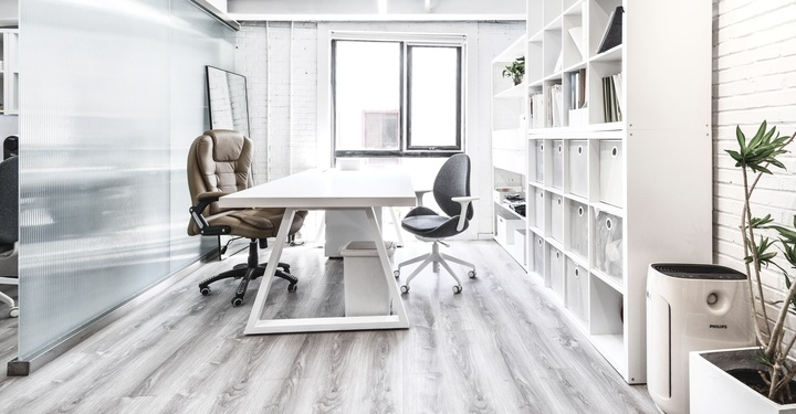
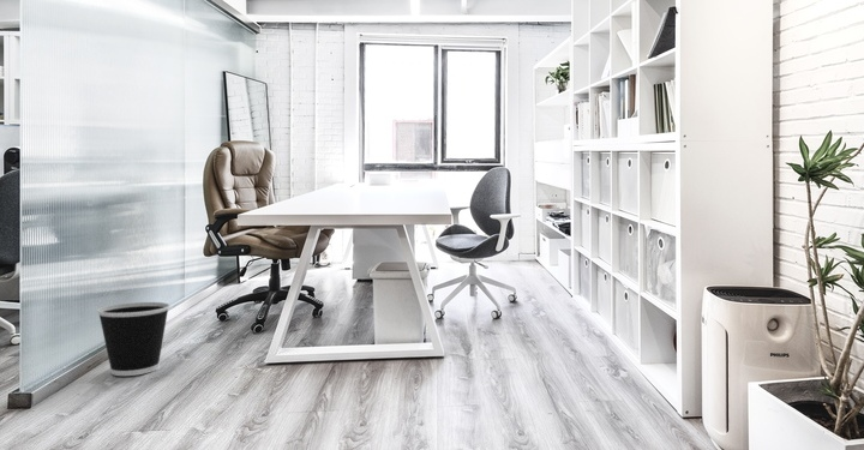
+ wastebasket (134, 338)
